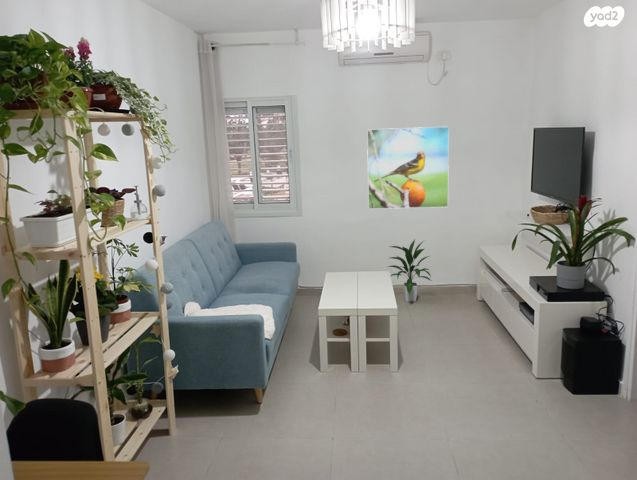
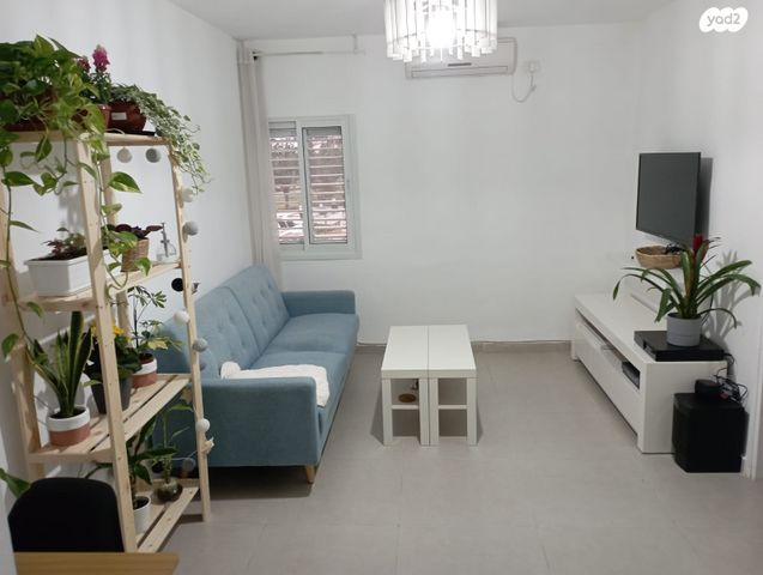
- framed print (407, 168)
- indoor plant (409, 270)
